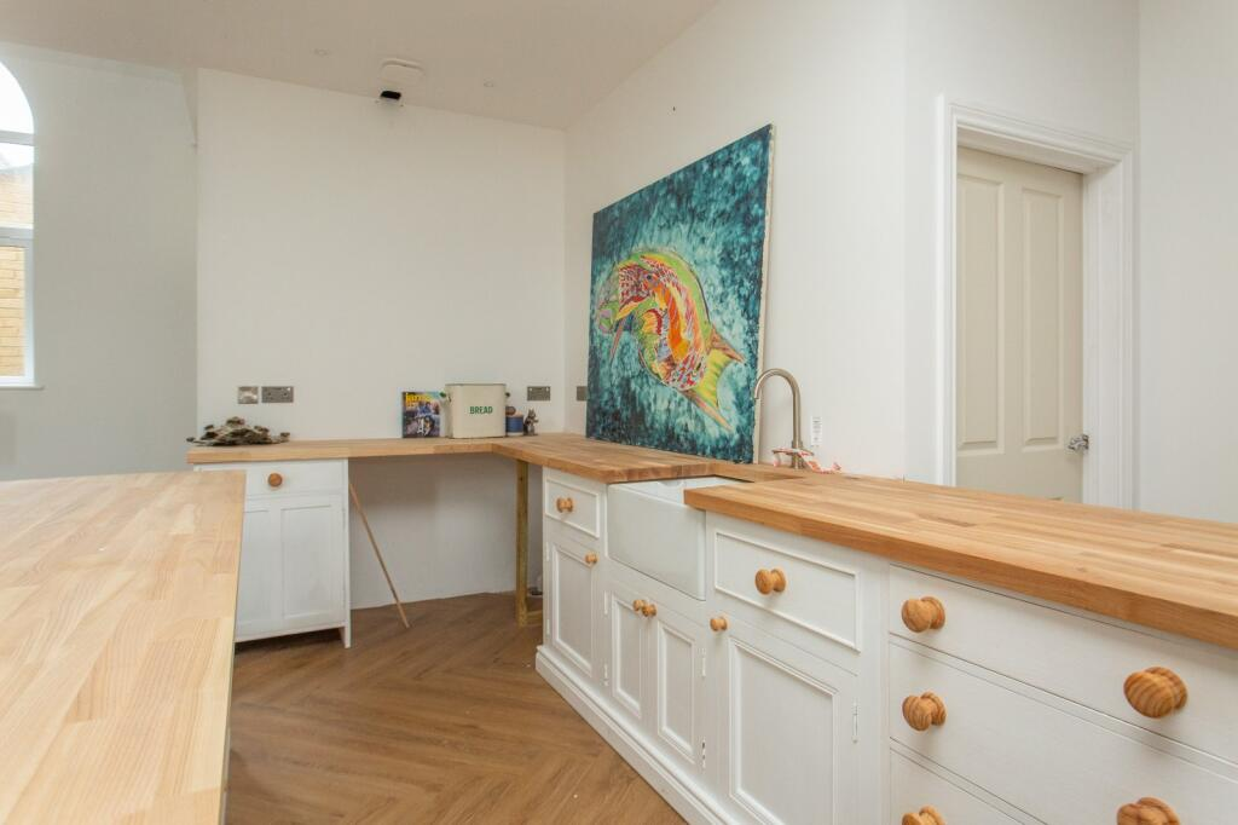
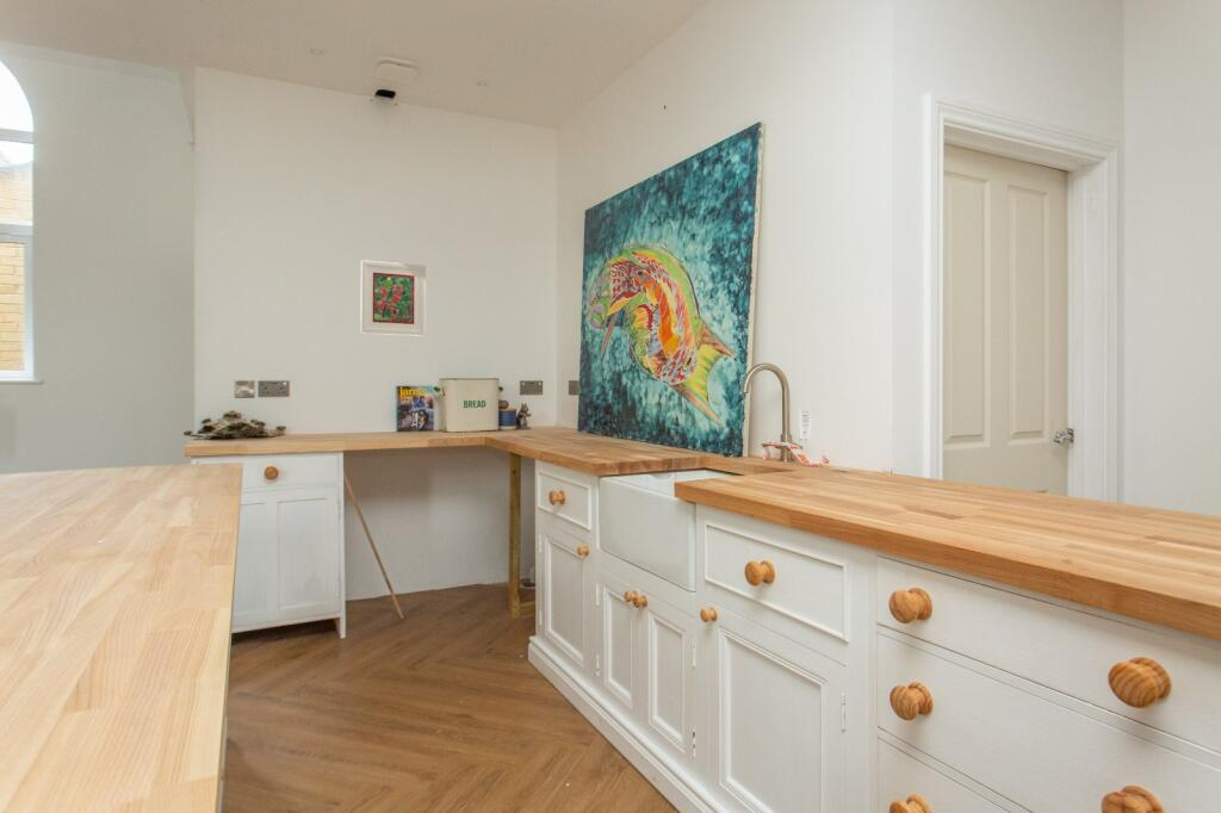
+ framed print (393, 298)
